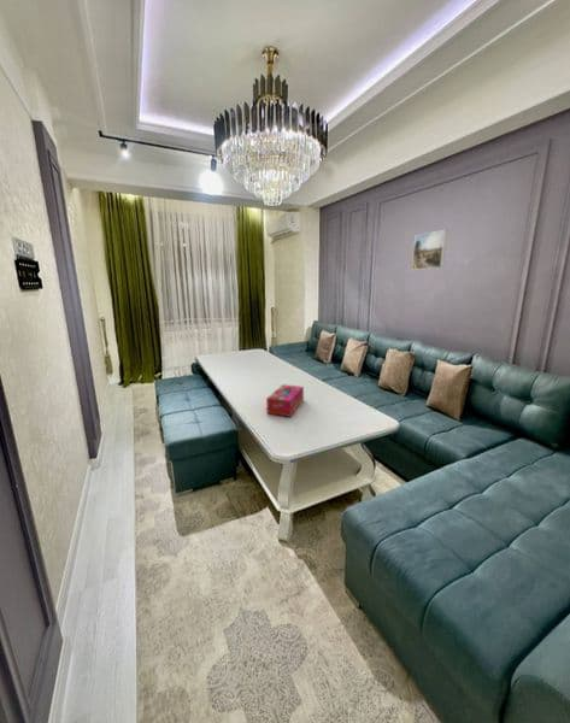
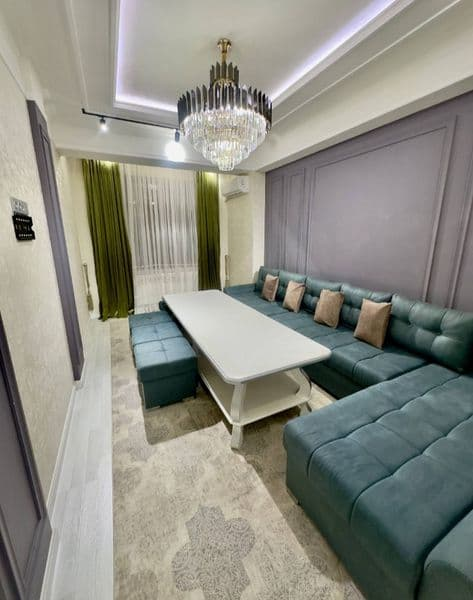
- tissue box (286, 399)
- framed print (428, 251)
